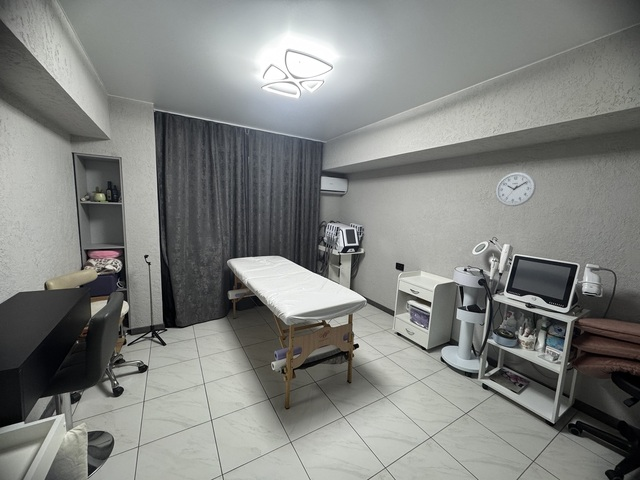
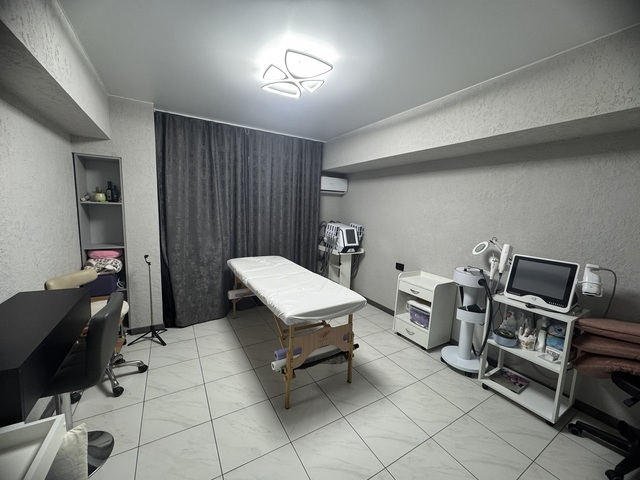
- wall clock (514, 189)
